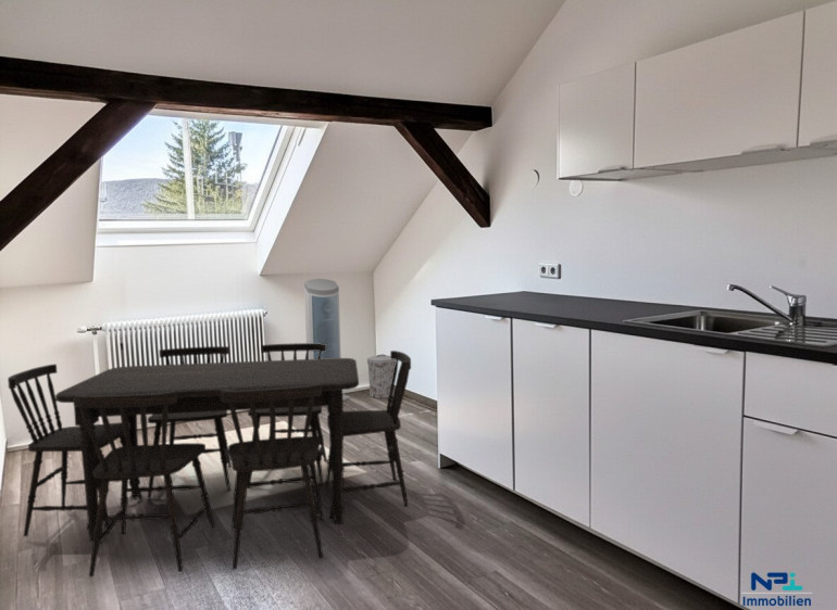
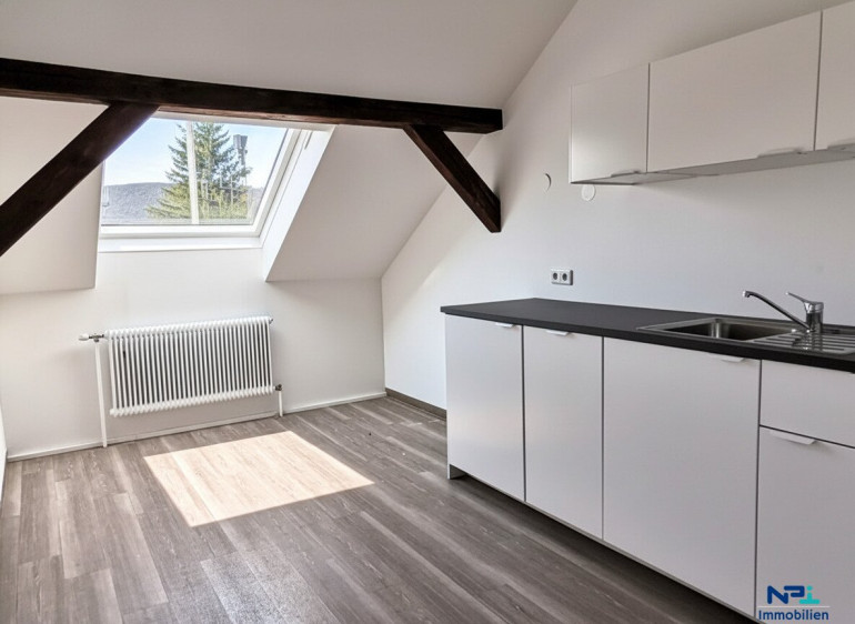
- dining table (225, 436)
- trash can (382, 374)
- air purifier (323, 340)
